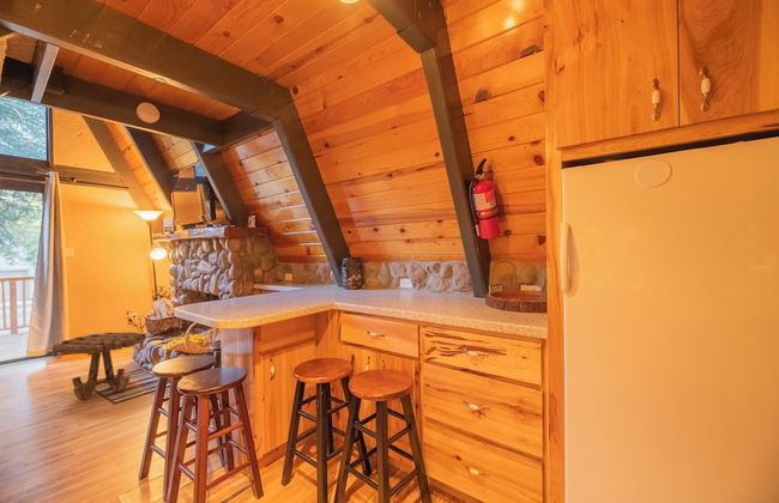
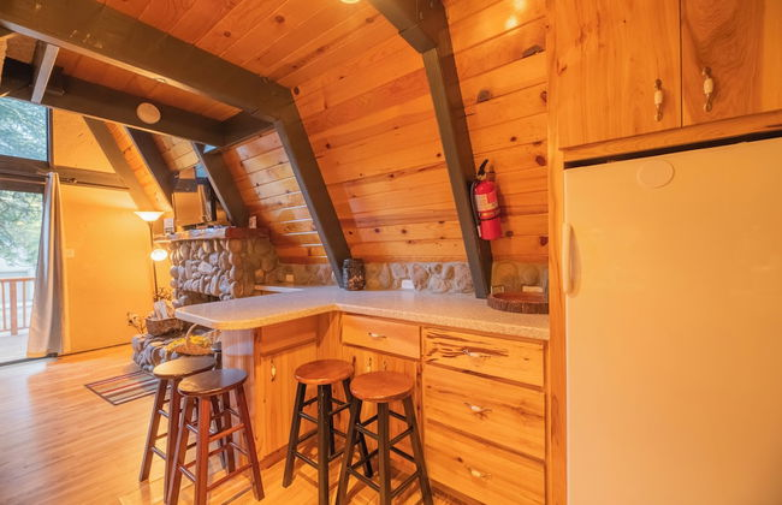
- side table (103, 362)
